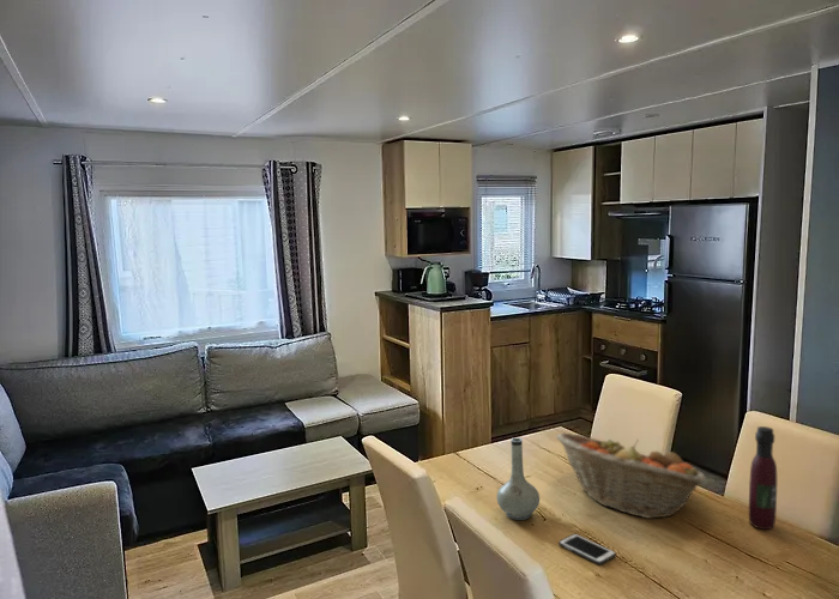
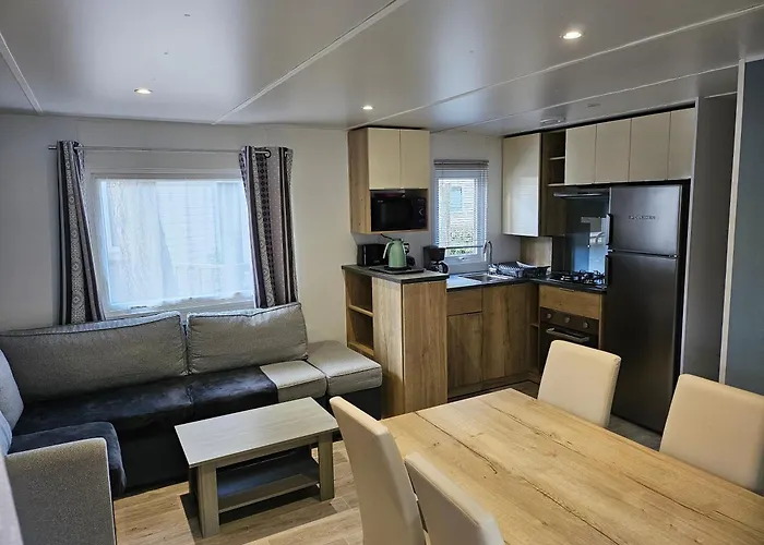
- cell phone (586, 547)
- vase (518, 477)
- fruit basket (626, 466)
- wine bottle (762, 477)
